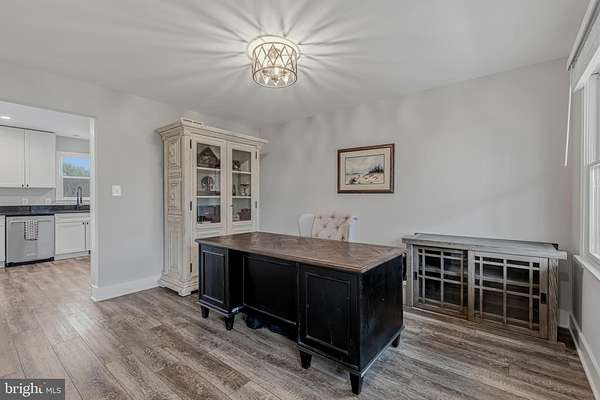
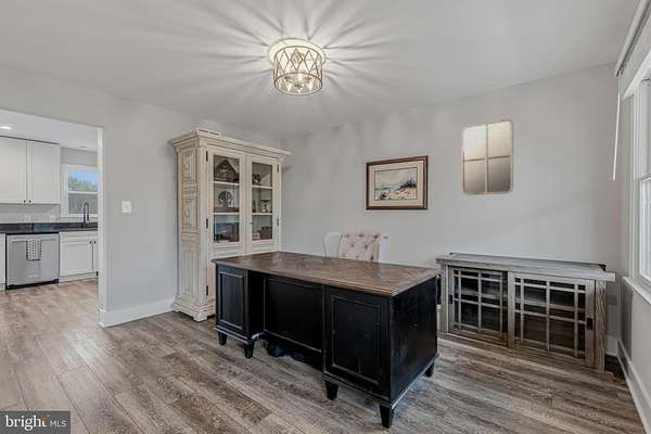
+ home mirror (486, 158)
